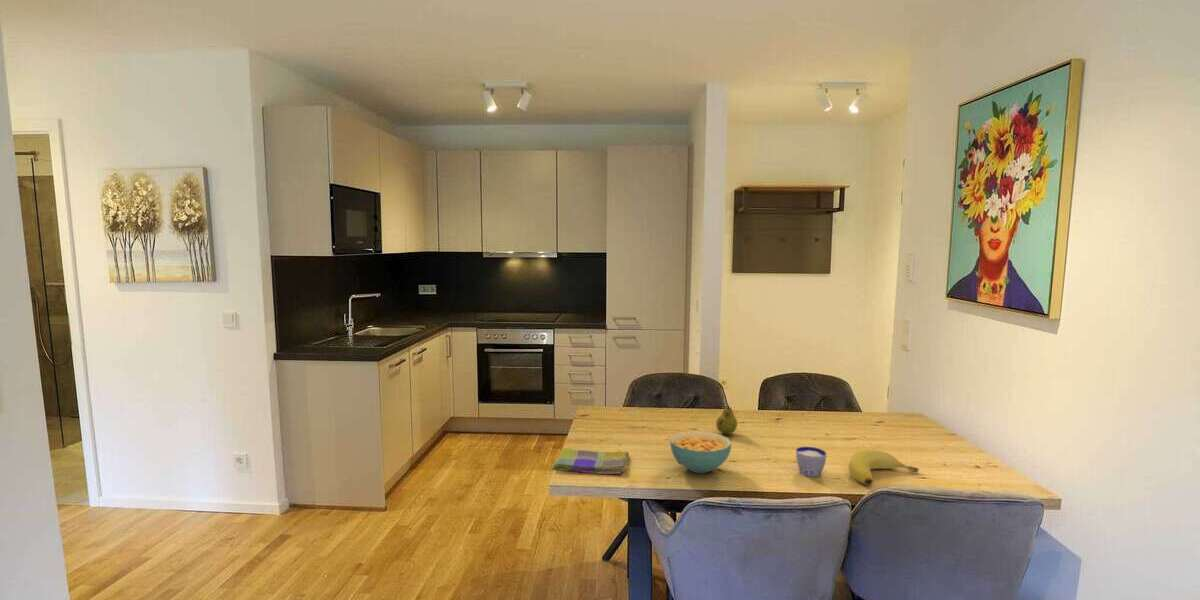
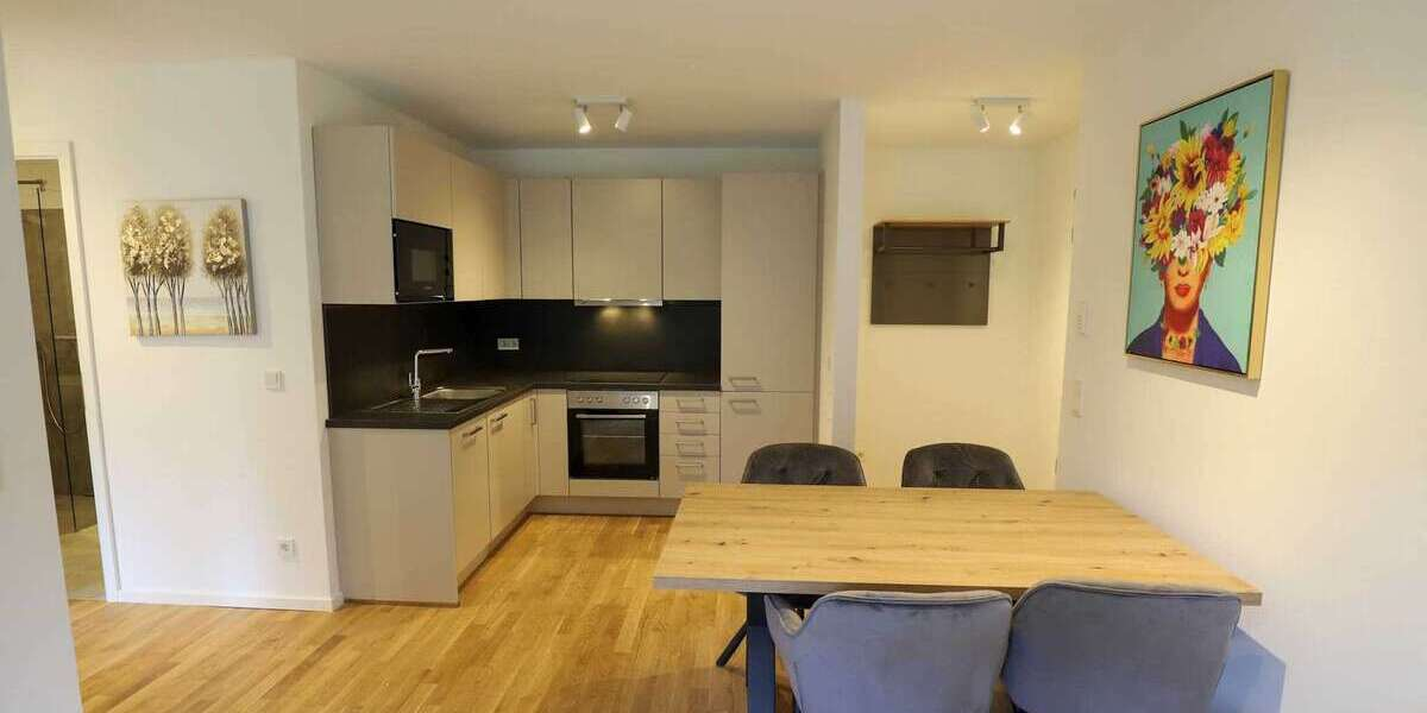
- fruit (726, 418)
- cereal bowl (699, 455)
- banana (883, 467)
- cup (811, 461)
- dish towel (592, 459)
